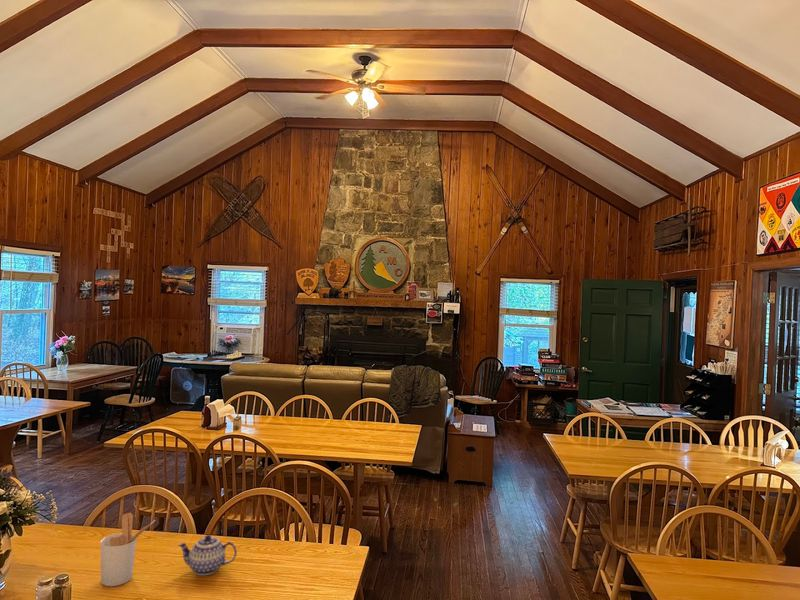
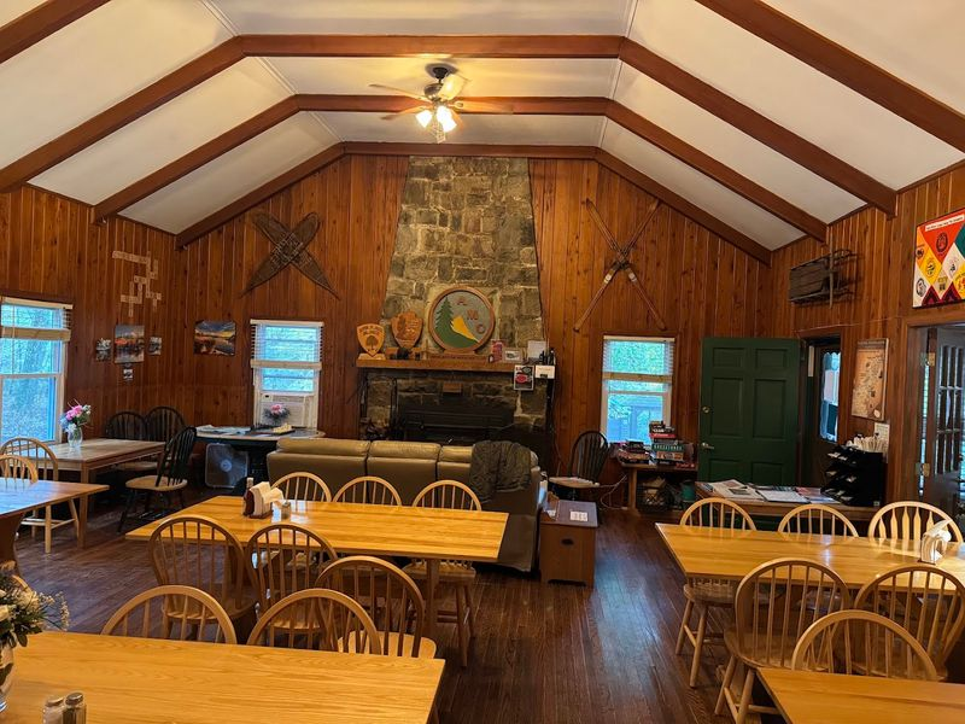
- teapot (207, 552)
- utensil holder (127, 549)
